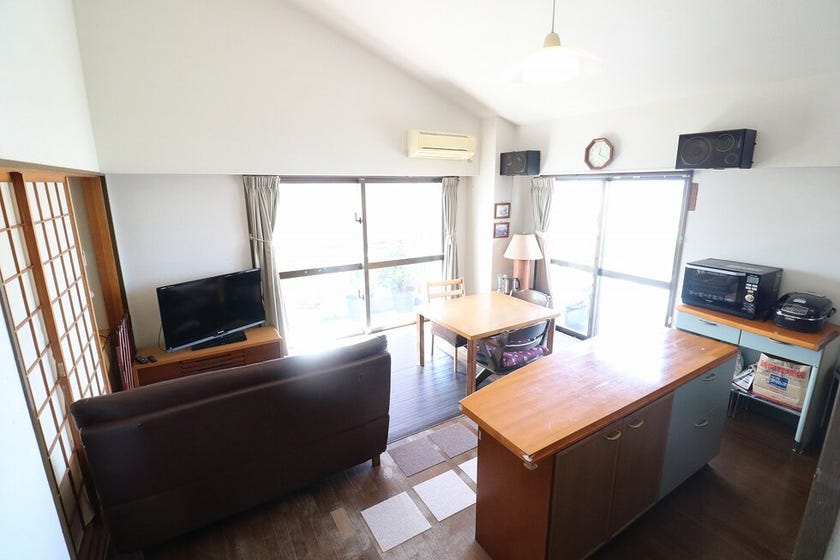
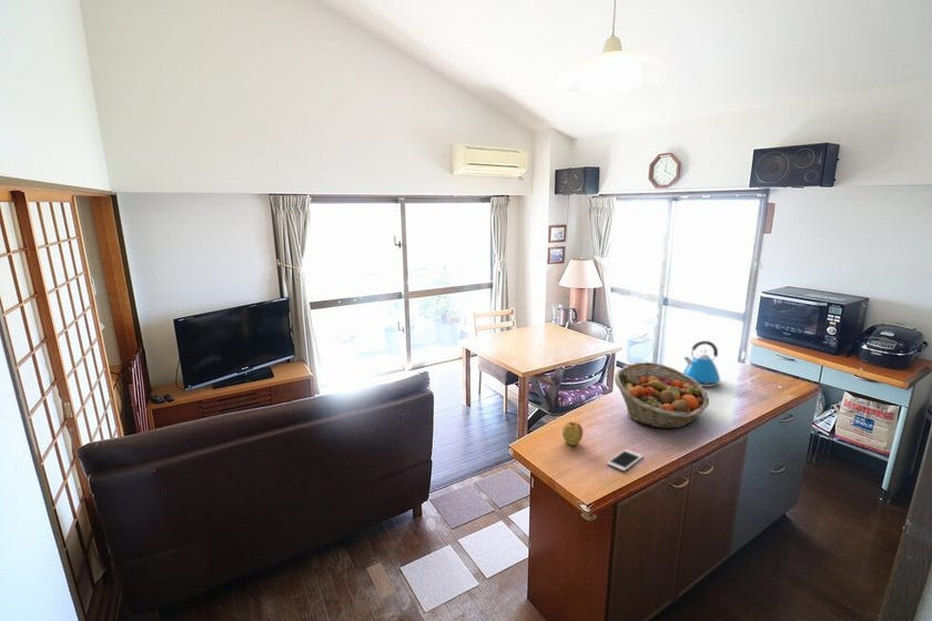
+ cell phone (625, 459)
+ apple (571, 432)
+ fruit basket (659, 394)
+ kettle (703, 360)
